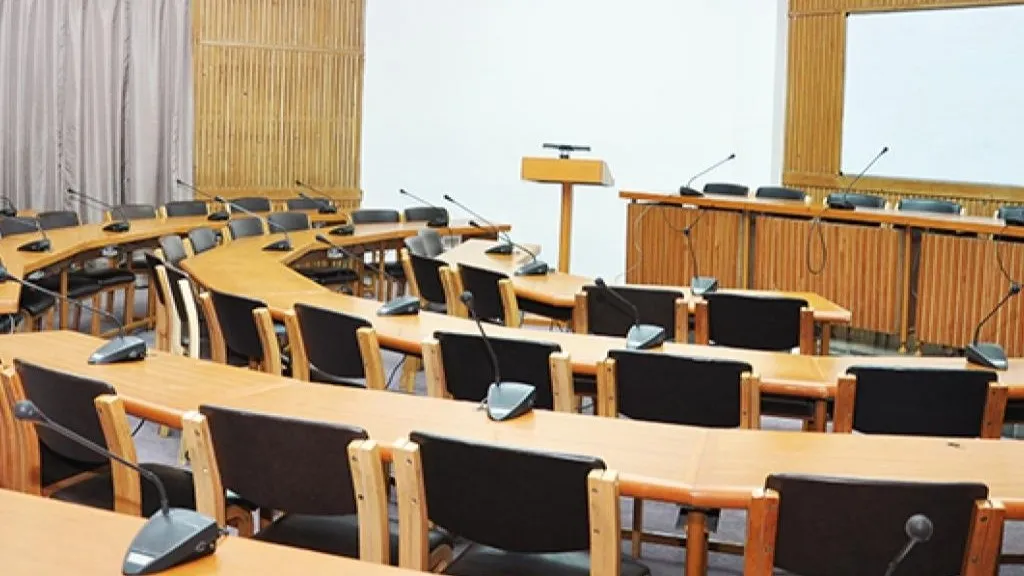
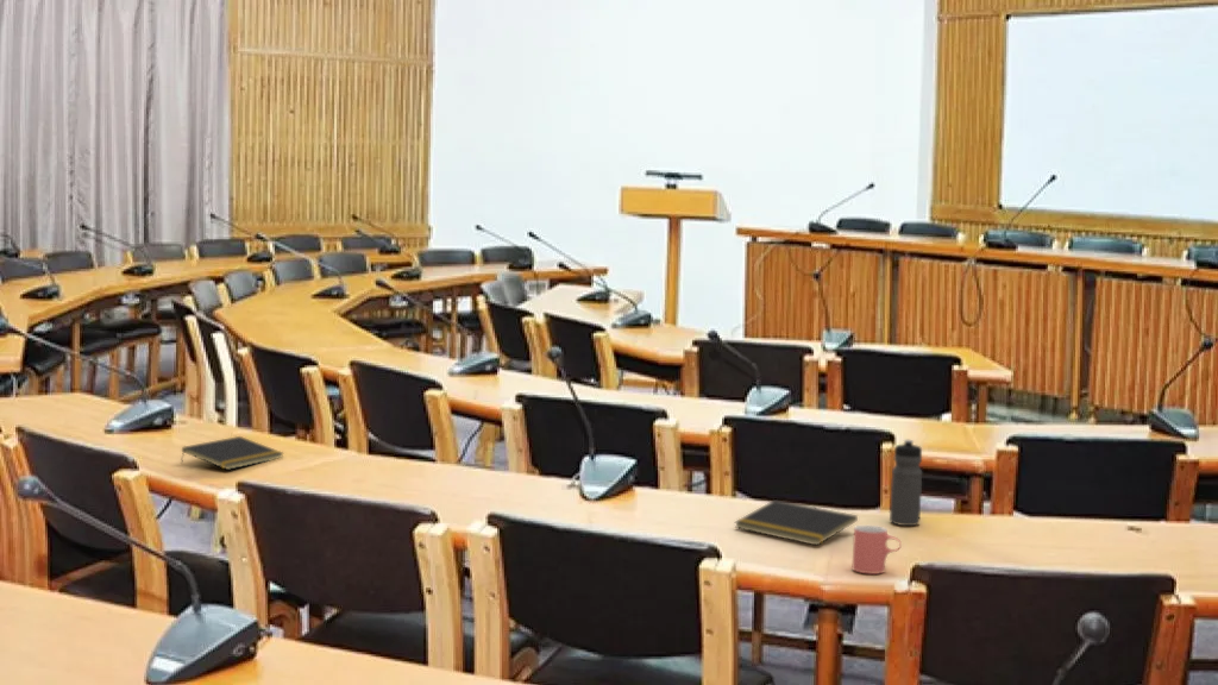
+ notepad (233, 452)
+ cup (877, 549)
+ notepad (795, 521)
+ water bottle (906, 480)
